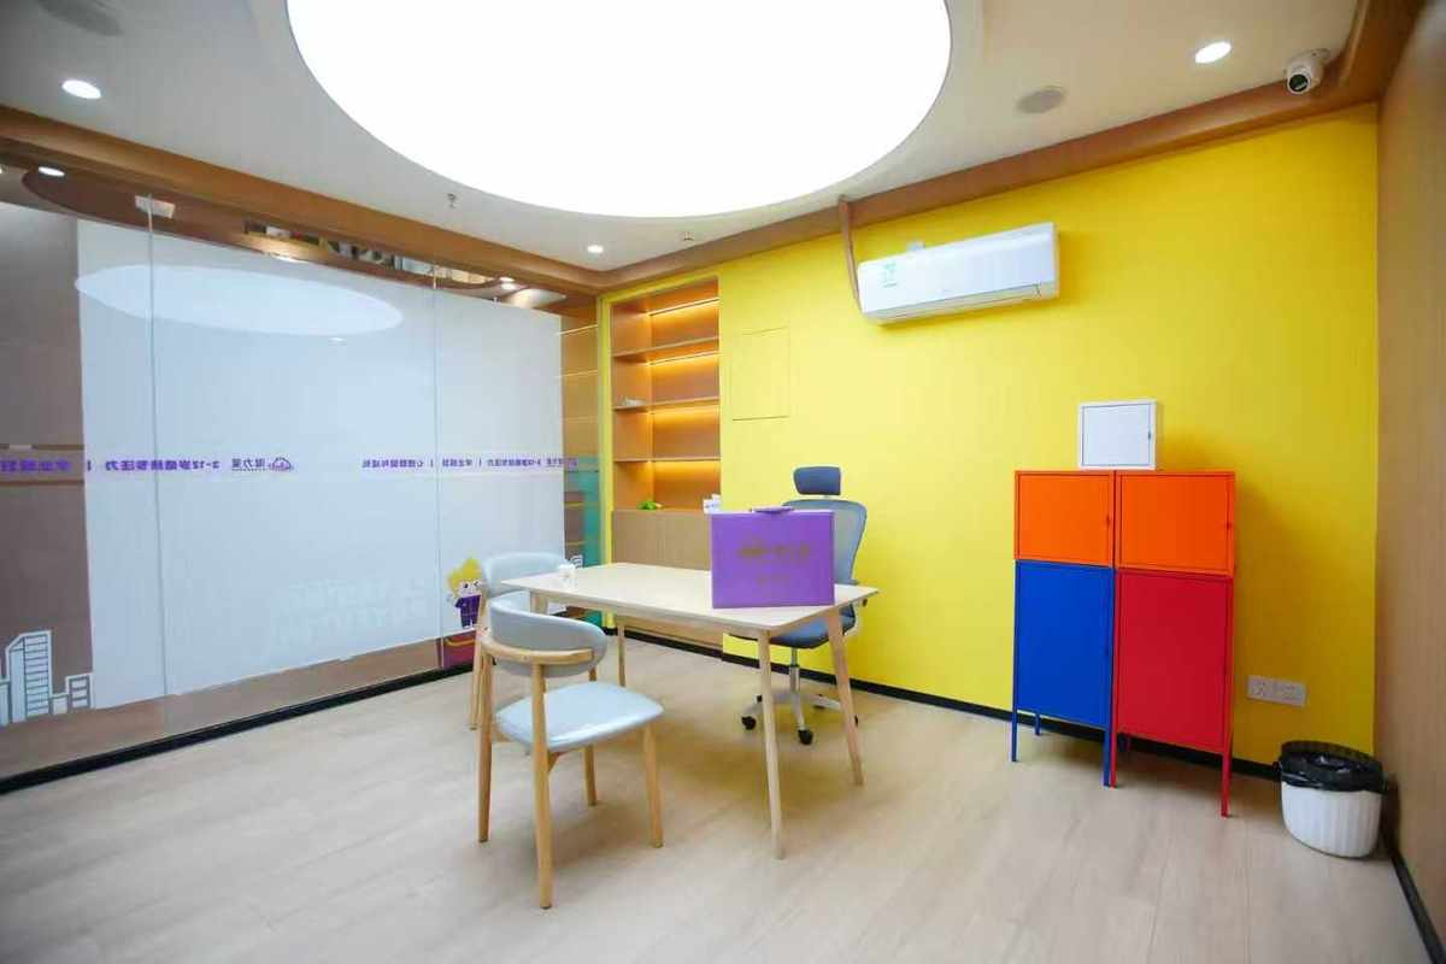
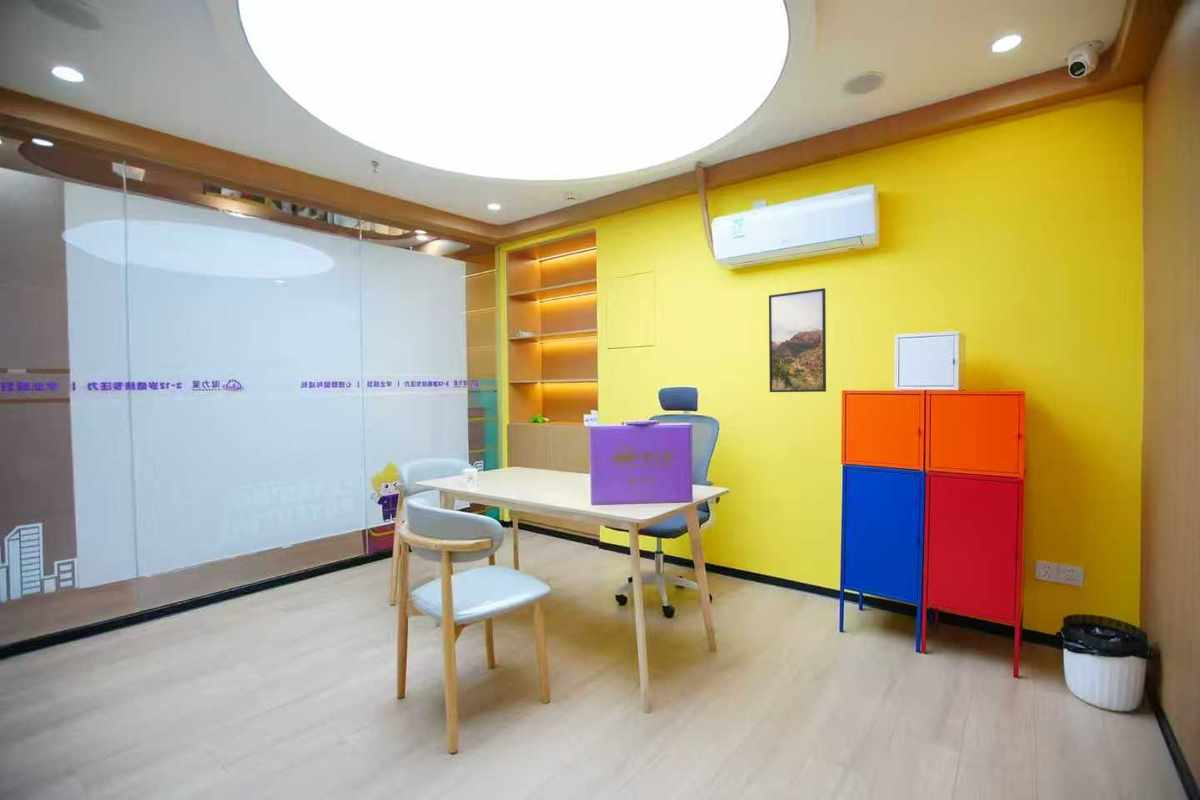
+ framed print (796, 342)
